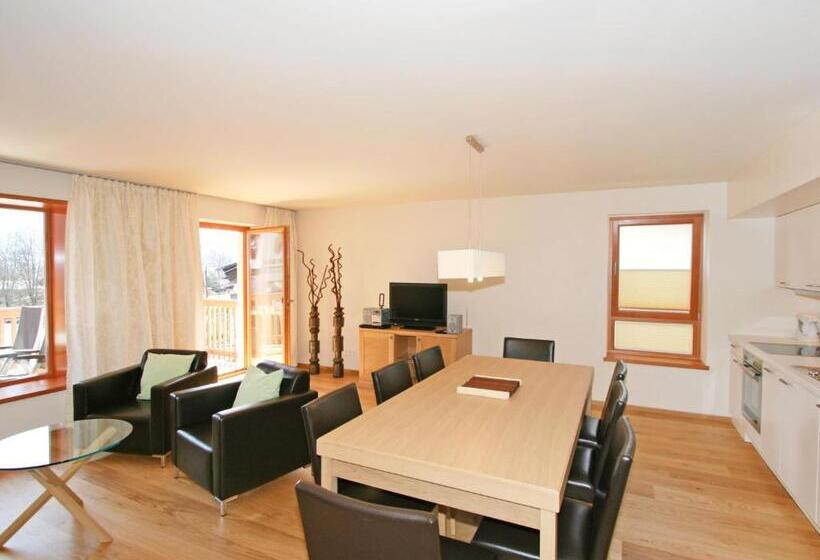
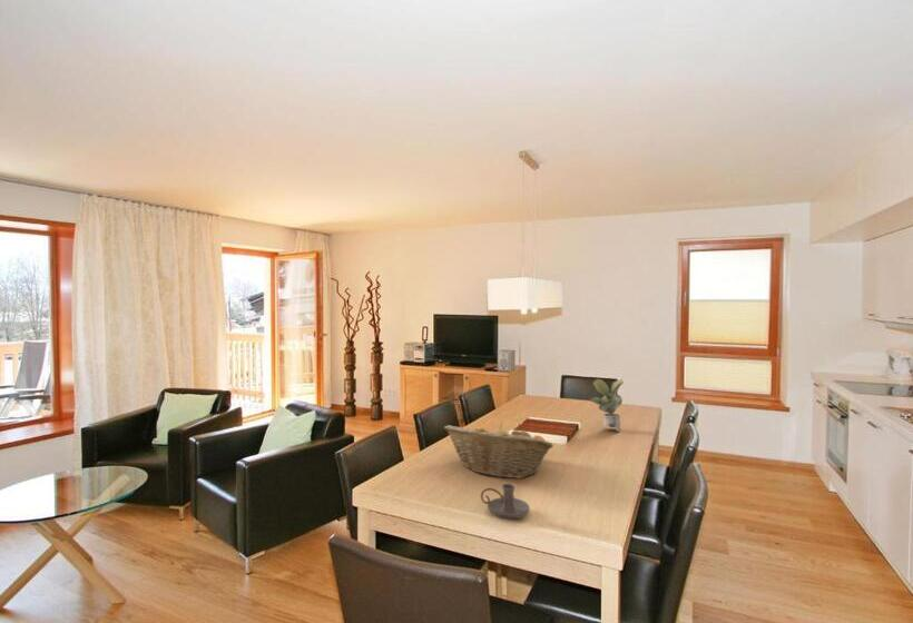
+ fruit basket (497, 444)
+ candle holder (503, 498)
+ potted plant (606, 403)
